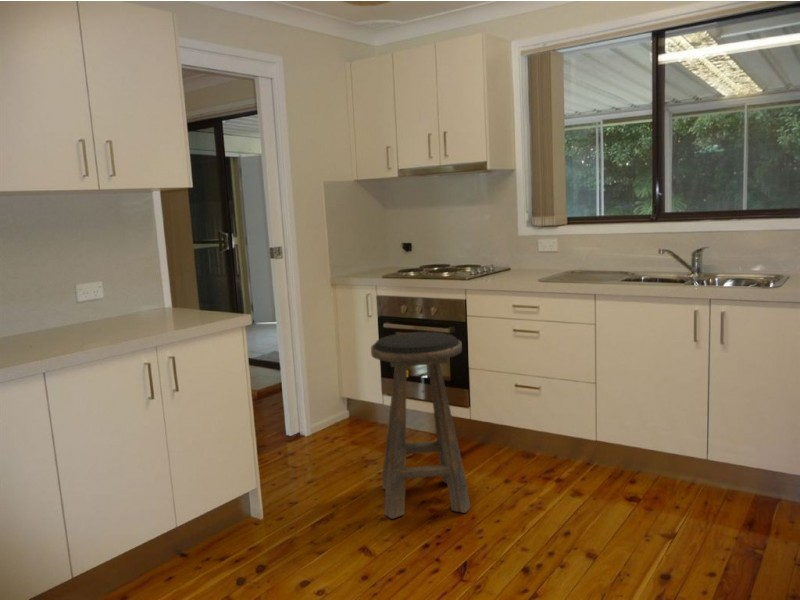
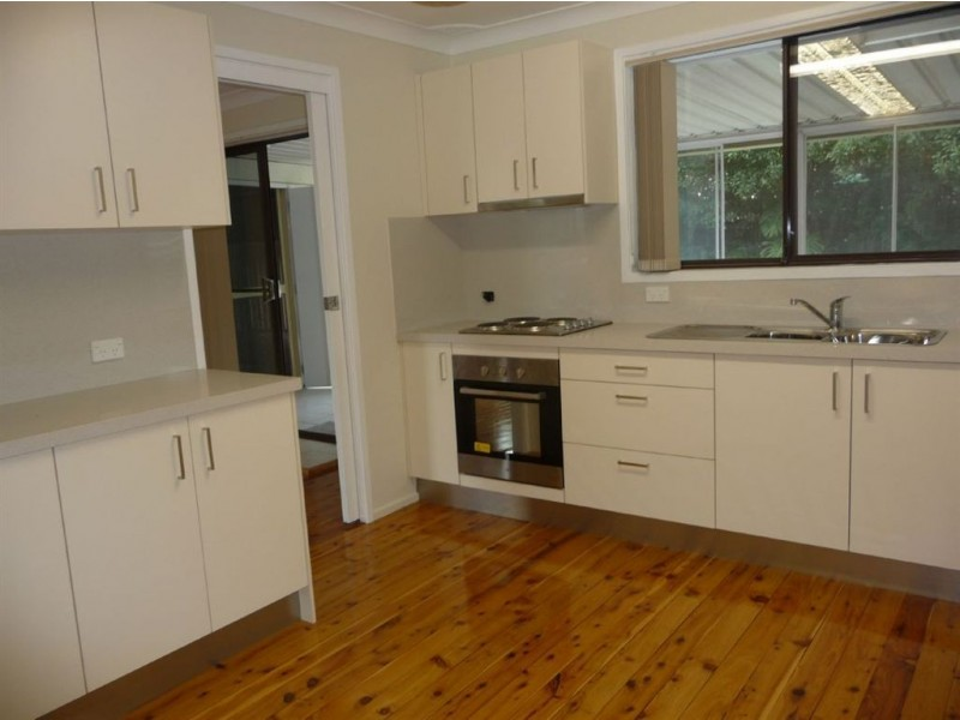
- stool (434, 417)
